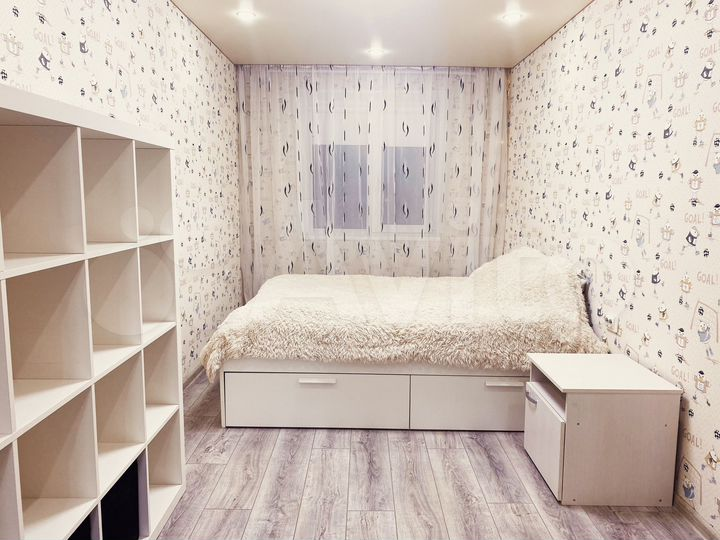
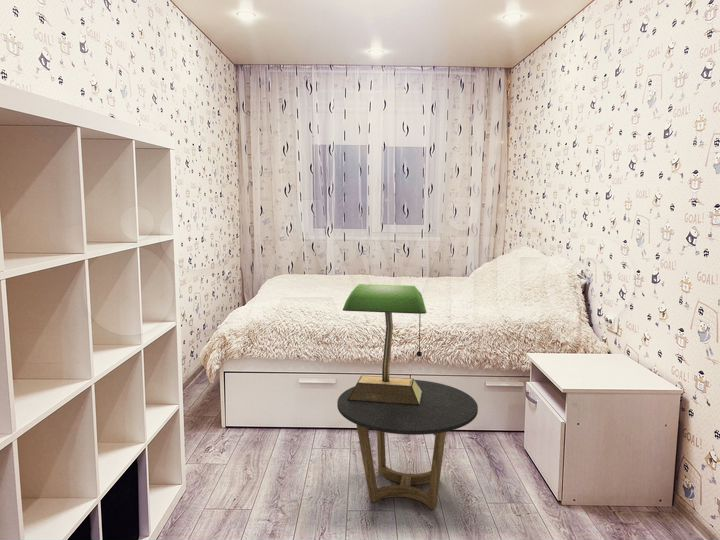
+ table lamp (386, 340)
+ side table (406, 434)
